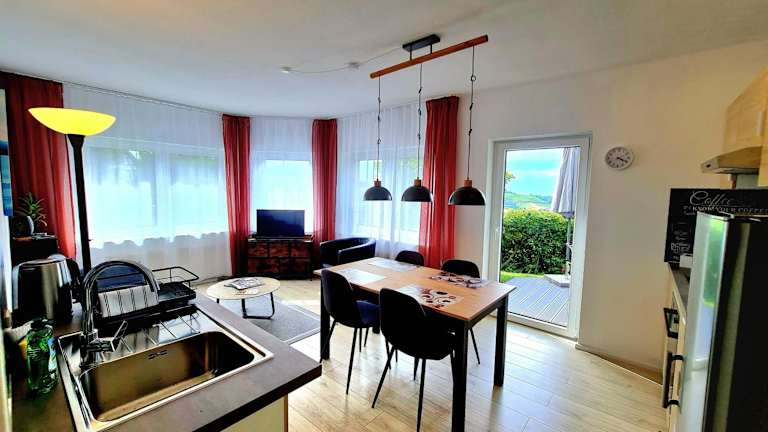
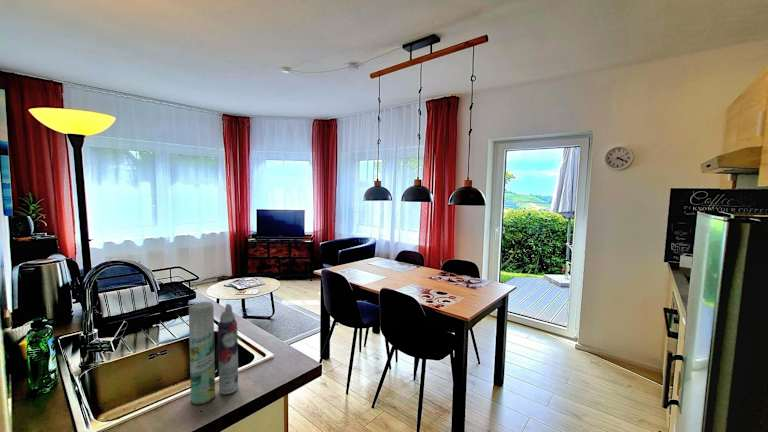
+ aerosol can (213, 348)
